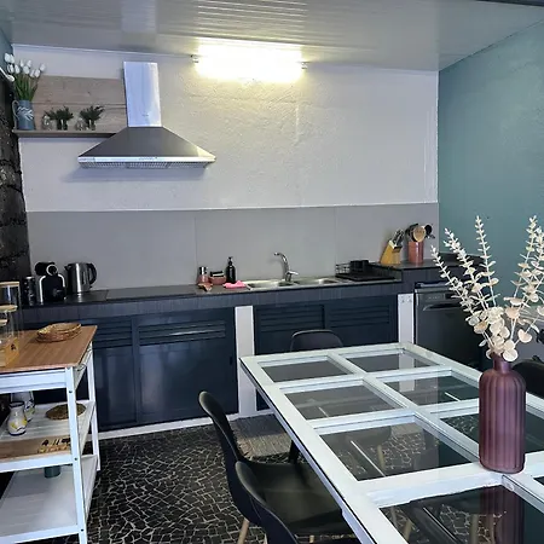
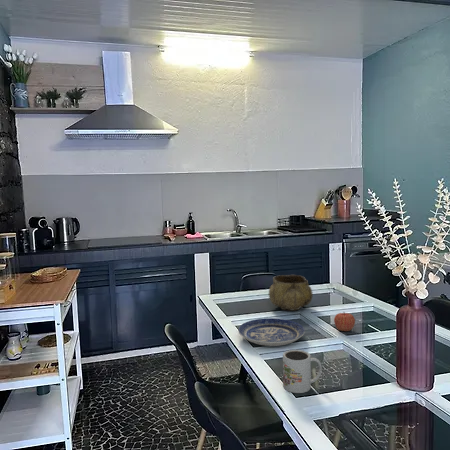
+ decorative bowl (290, 293)
+ mug (302, 370)
+ plate (271, 333)
+ apple (344, 321)
